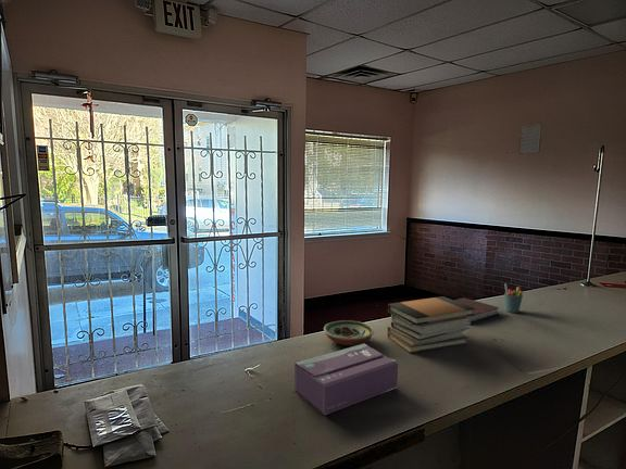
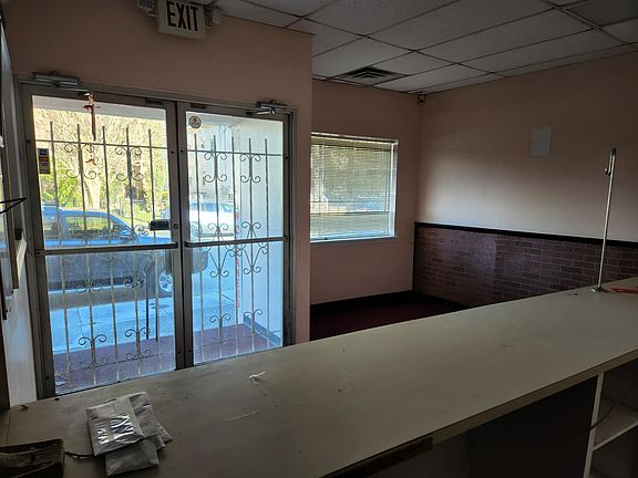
- book stack (429, 322)
- decorative bowl (348, 334)
- notebook (467, 305)
- tissue box (346, 375)
- pen holder (513, 297)
